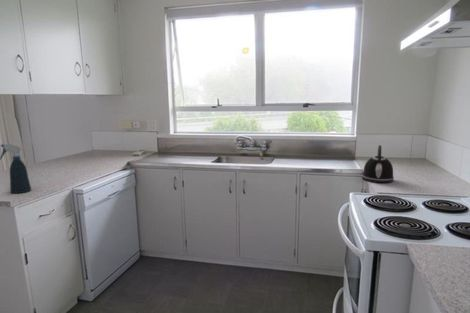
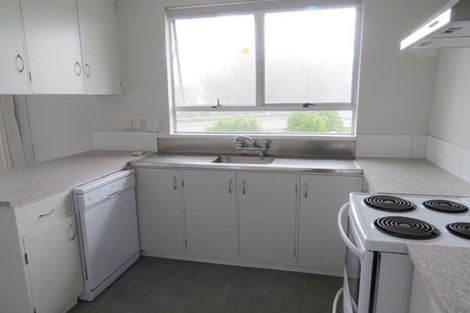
- kettle (378, 162)
- spray bottle (16, 167)
